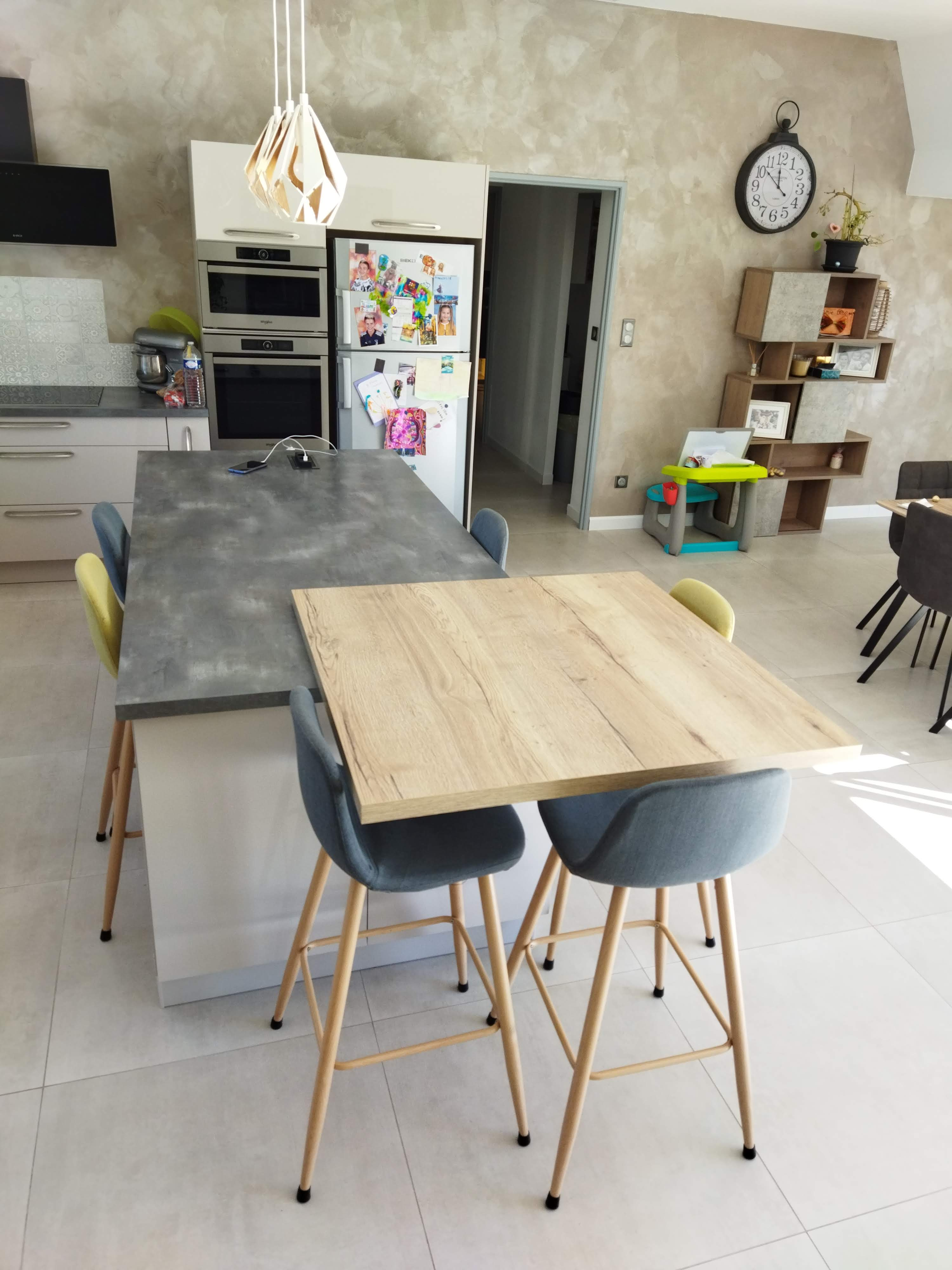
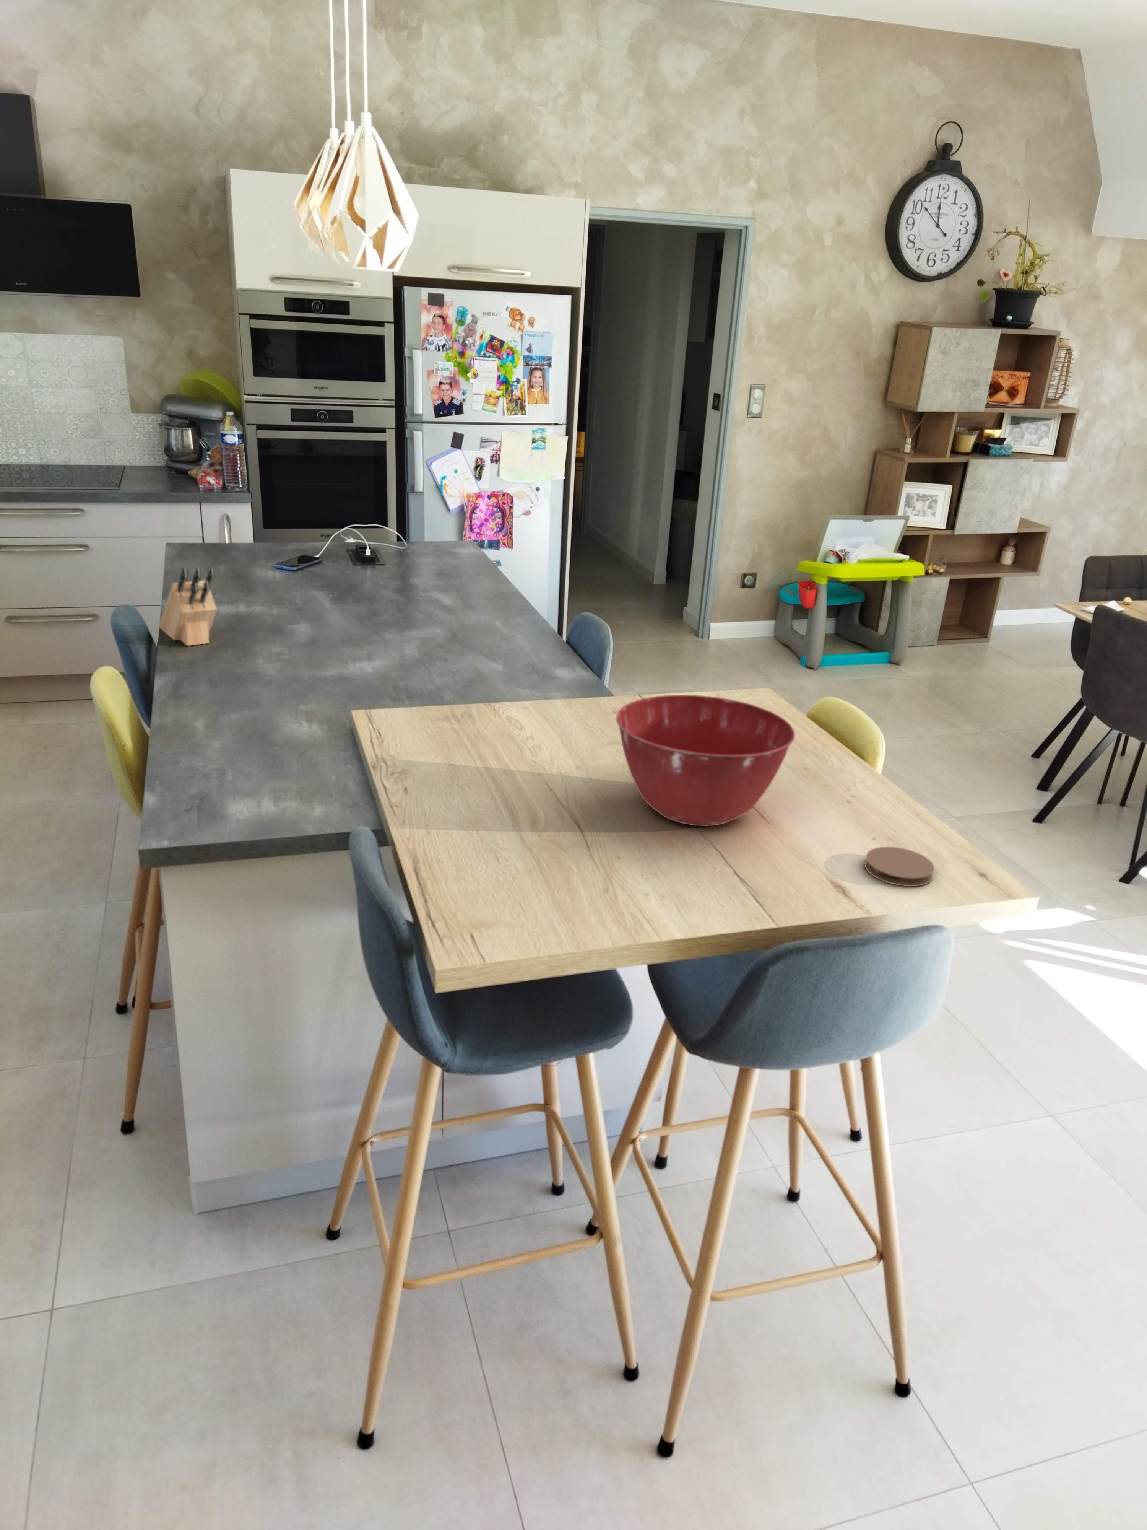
+ coaster (899, 866)
+ mixing bowl (700, 766)
+ knife block (188, 599)
